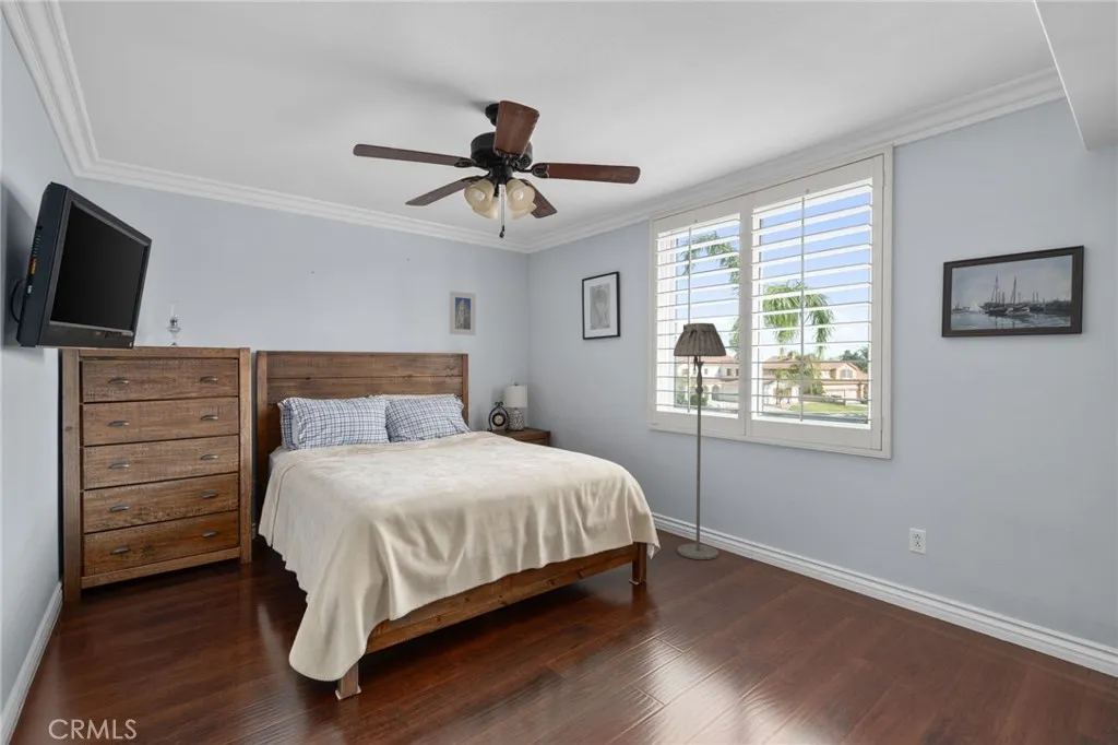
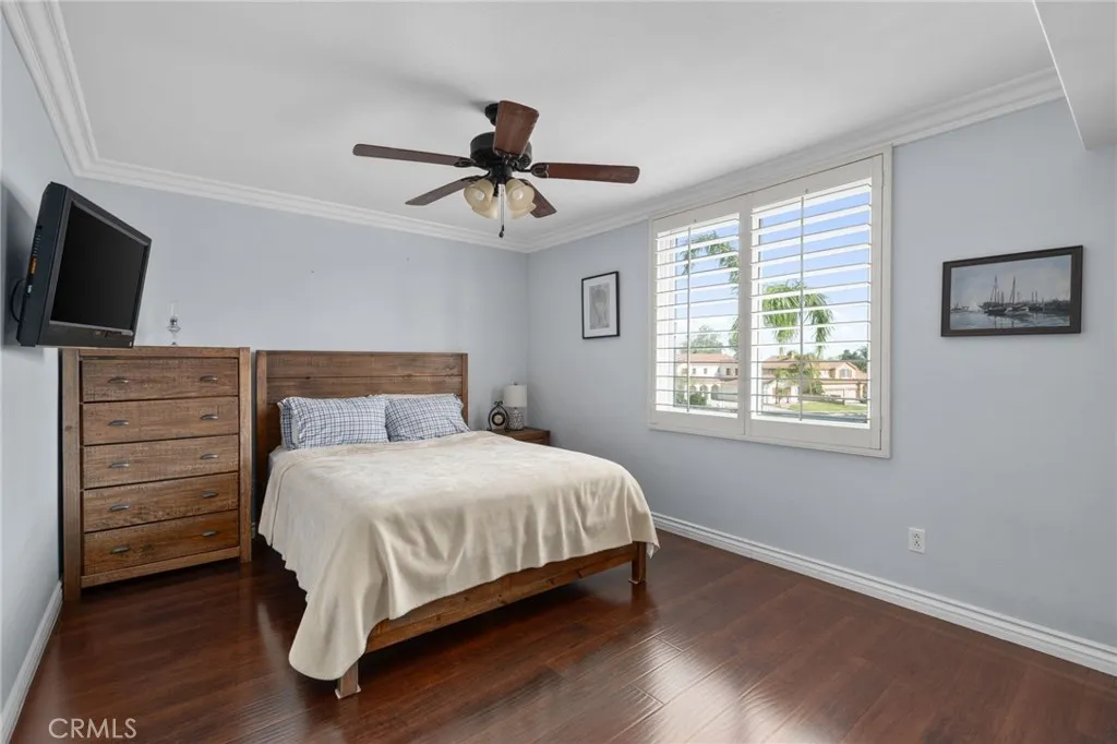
- floor lamp (698, 438)
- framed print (462, 314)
